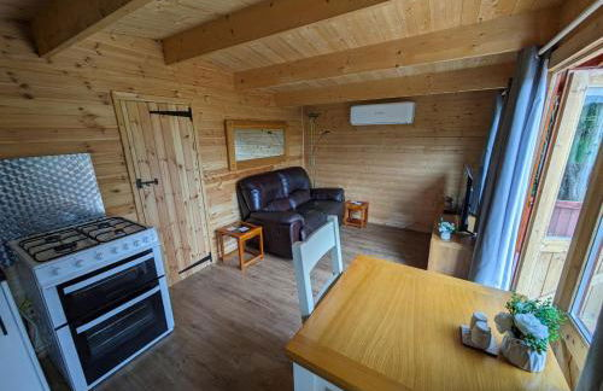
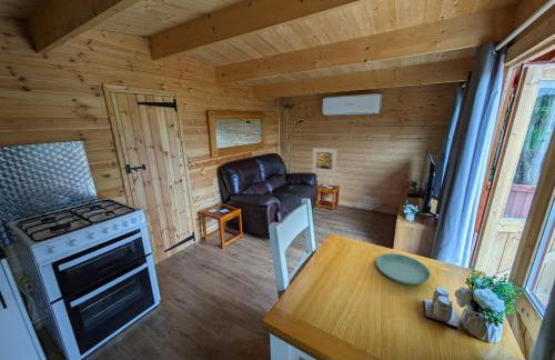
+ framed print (324, 160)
+ saucer (401, 269)
